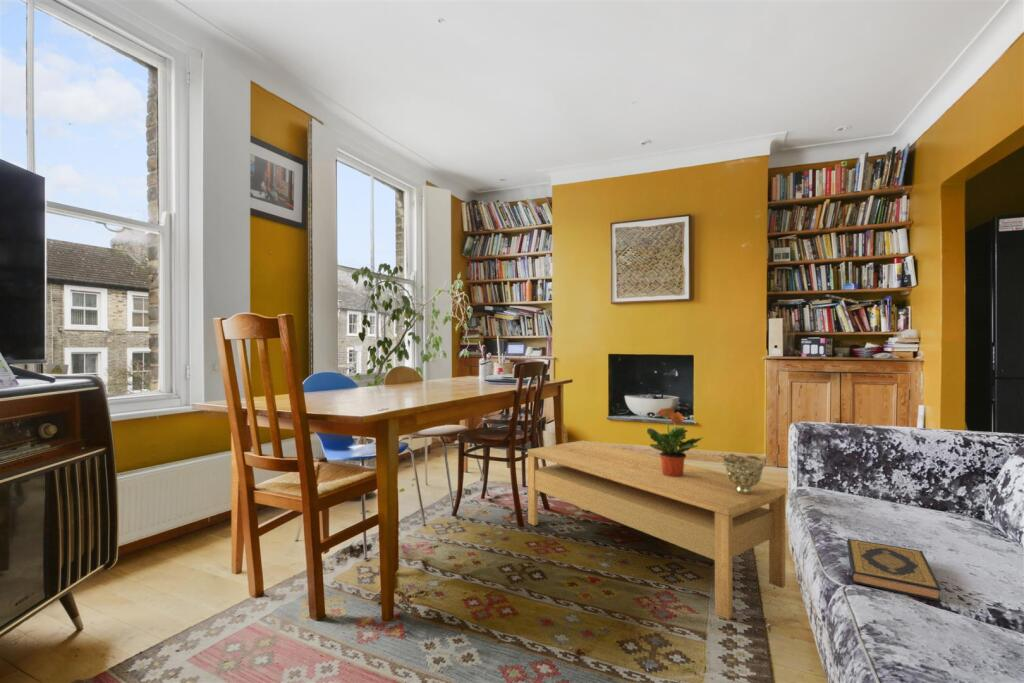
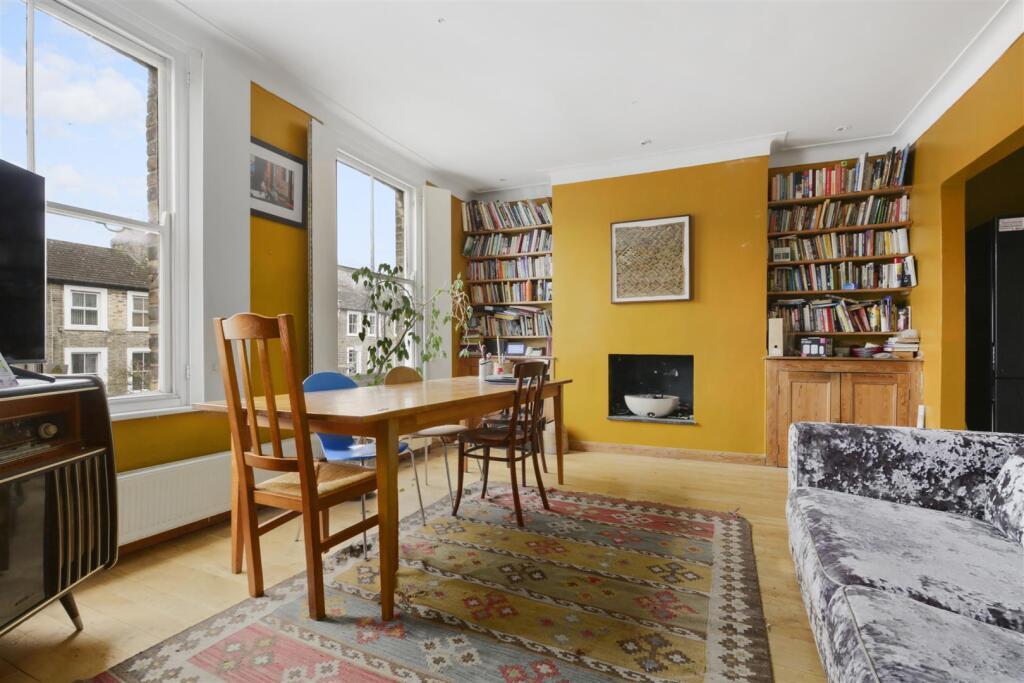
- coffee table (637, 507)
- hardback book (888, 566)
- potted plant (671, 441)
- decorative bowl (743, 474)
